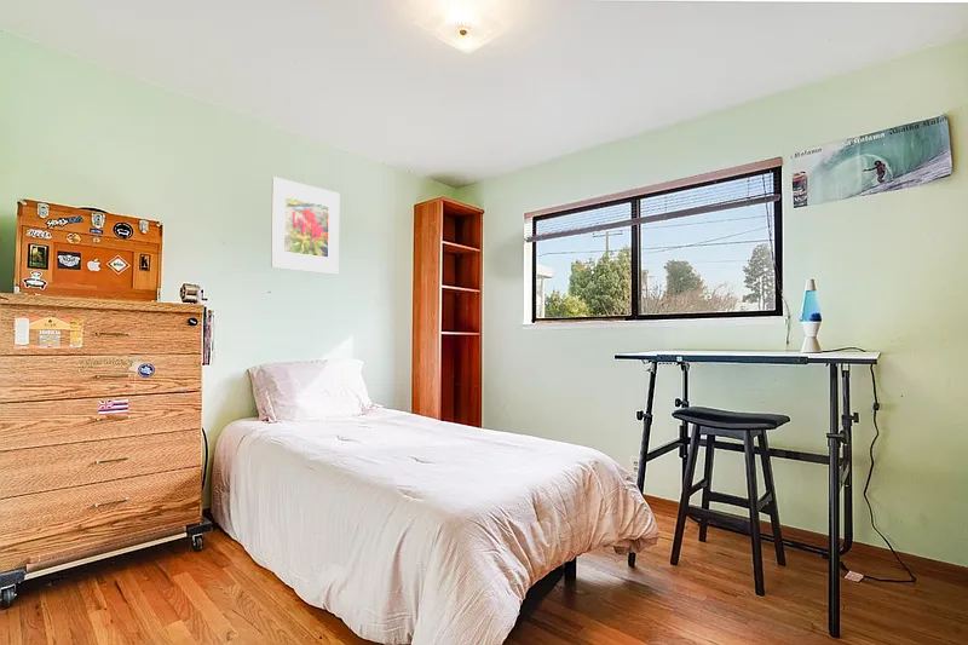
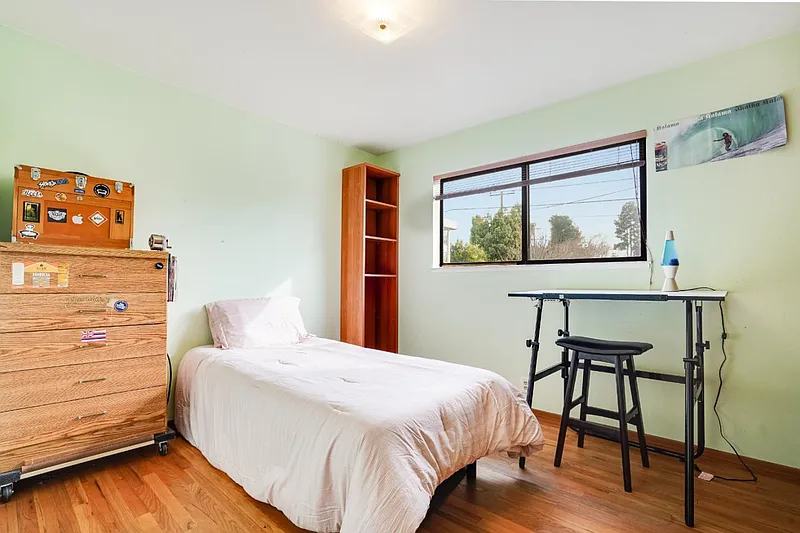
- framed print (306, 228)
